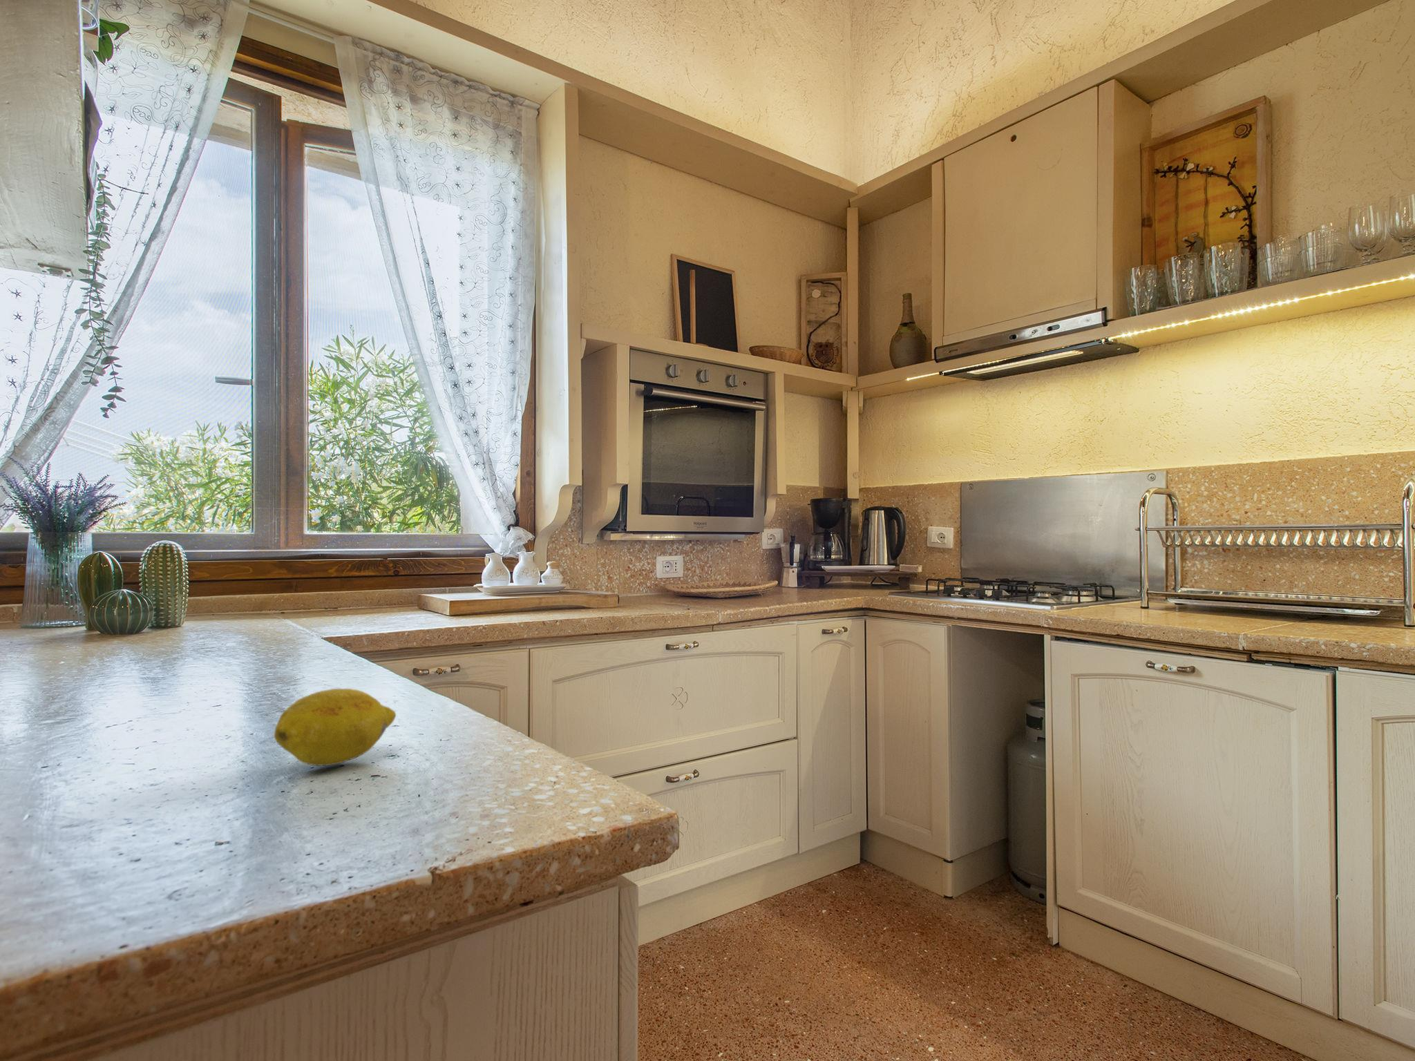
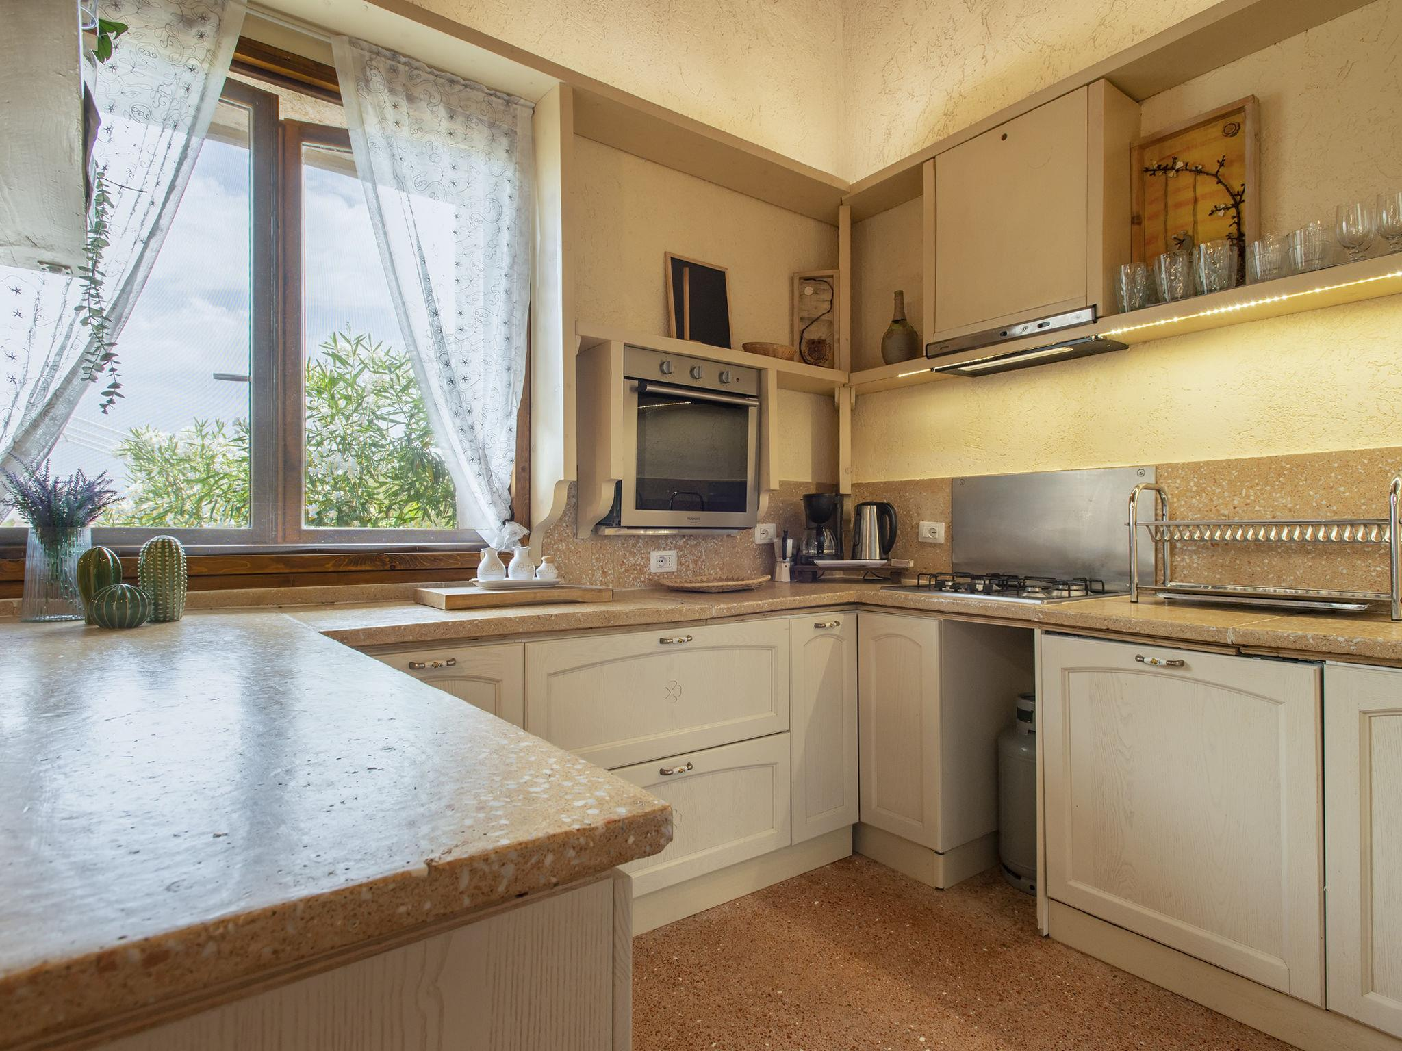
- fruit (338, 726)
